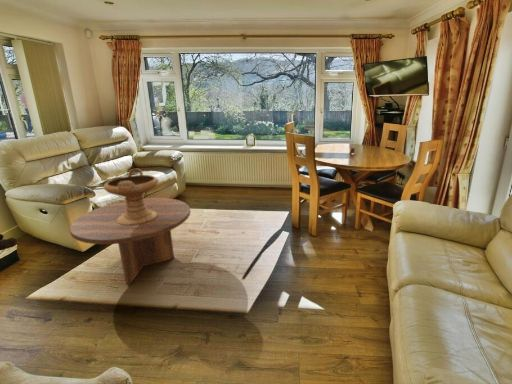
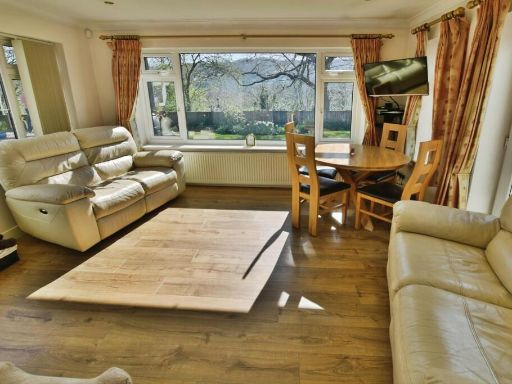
- decorative bowl (134, 196)
- coffee table (138, 240)
